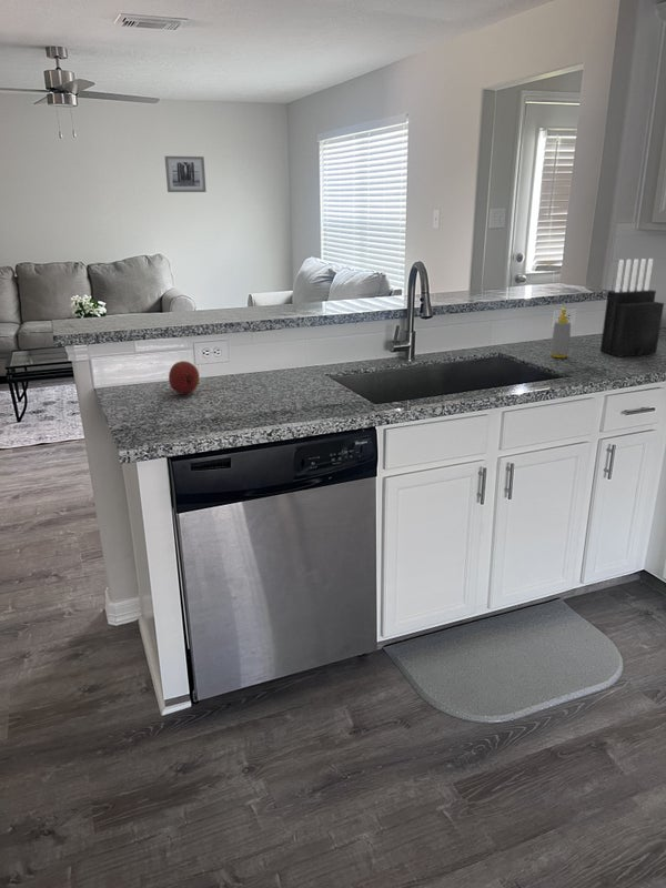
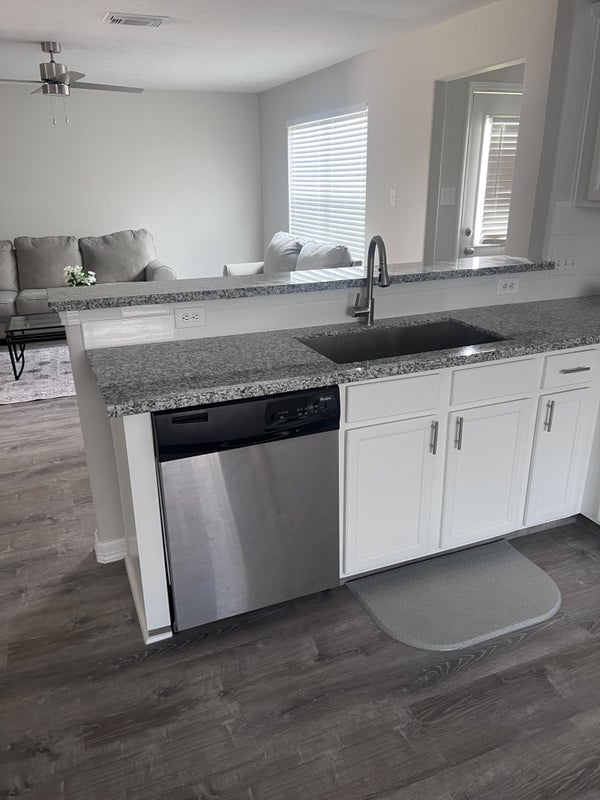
- wall art (185, 174)
- fruit (183, 376)
- soap bottle (561, 332)
- knife block (636, 307)
